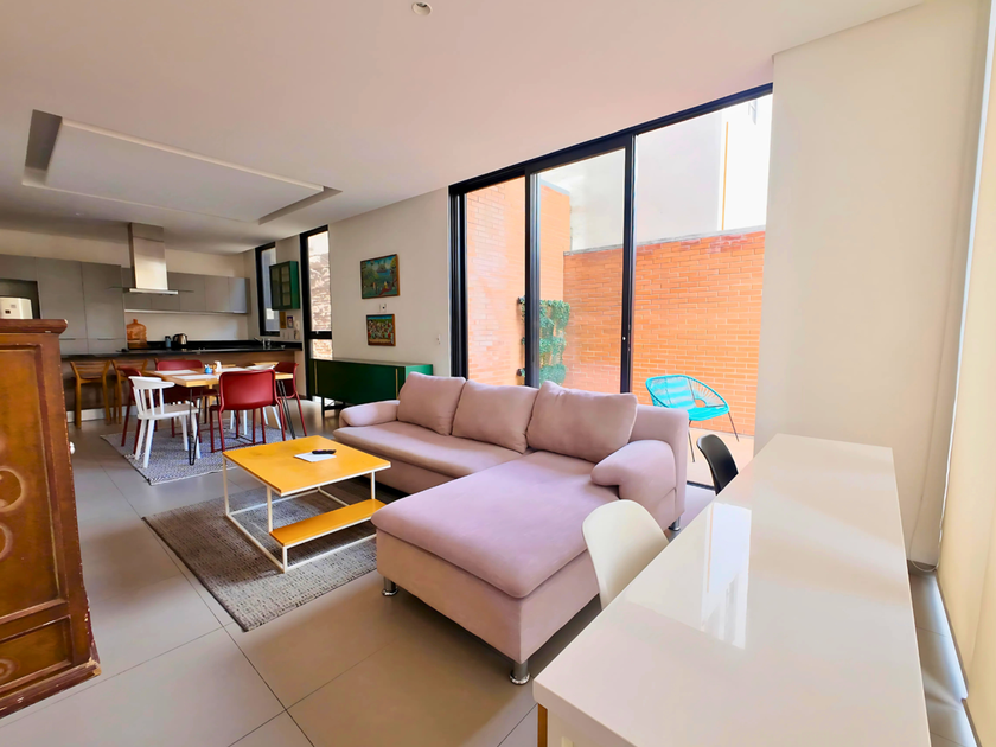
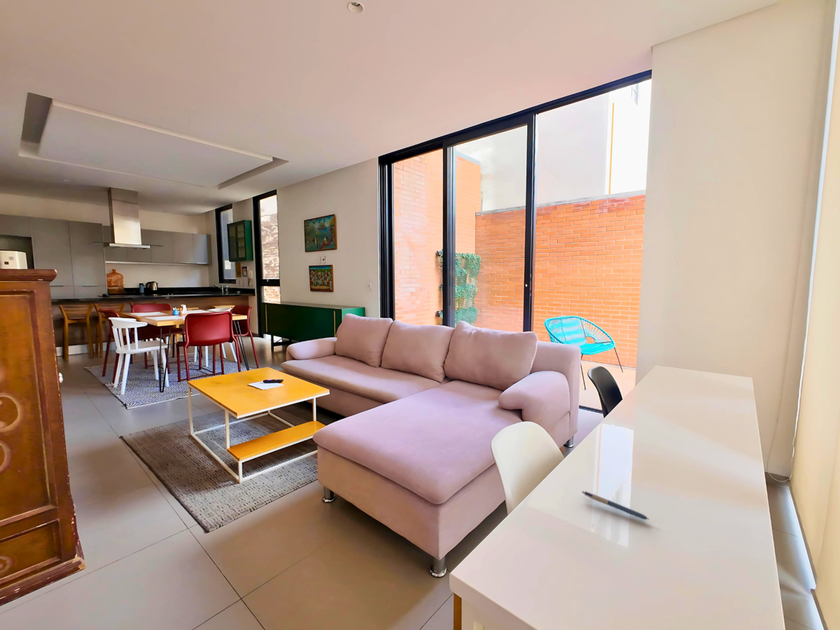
+ pen (613, 505)
